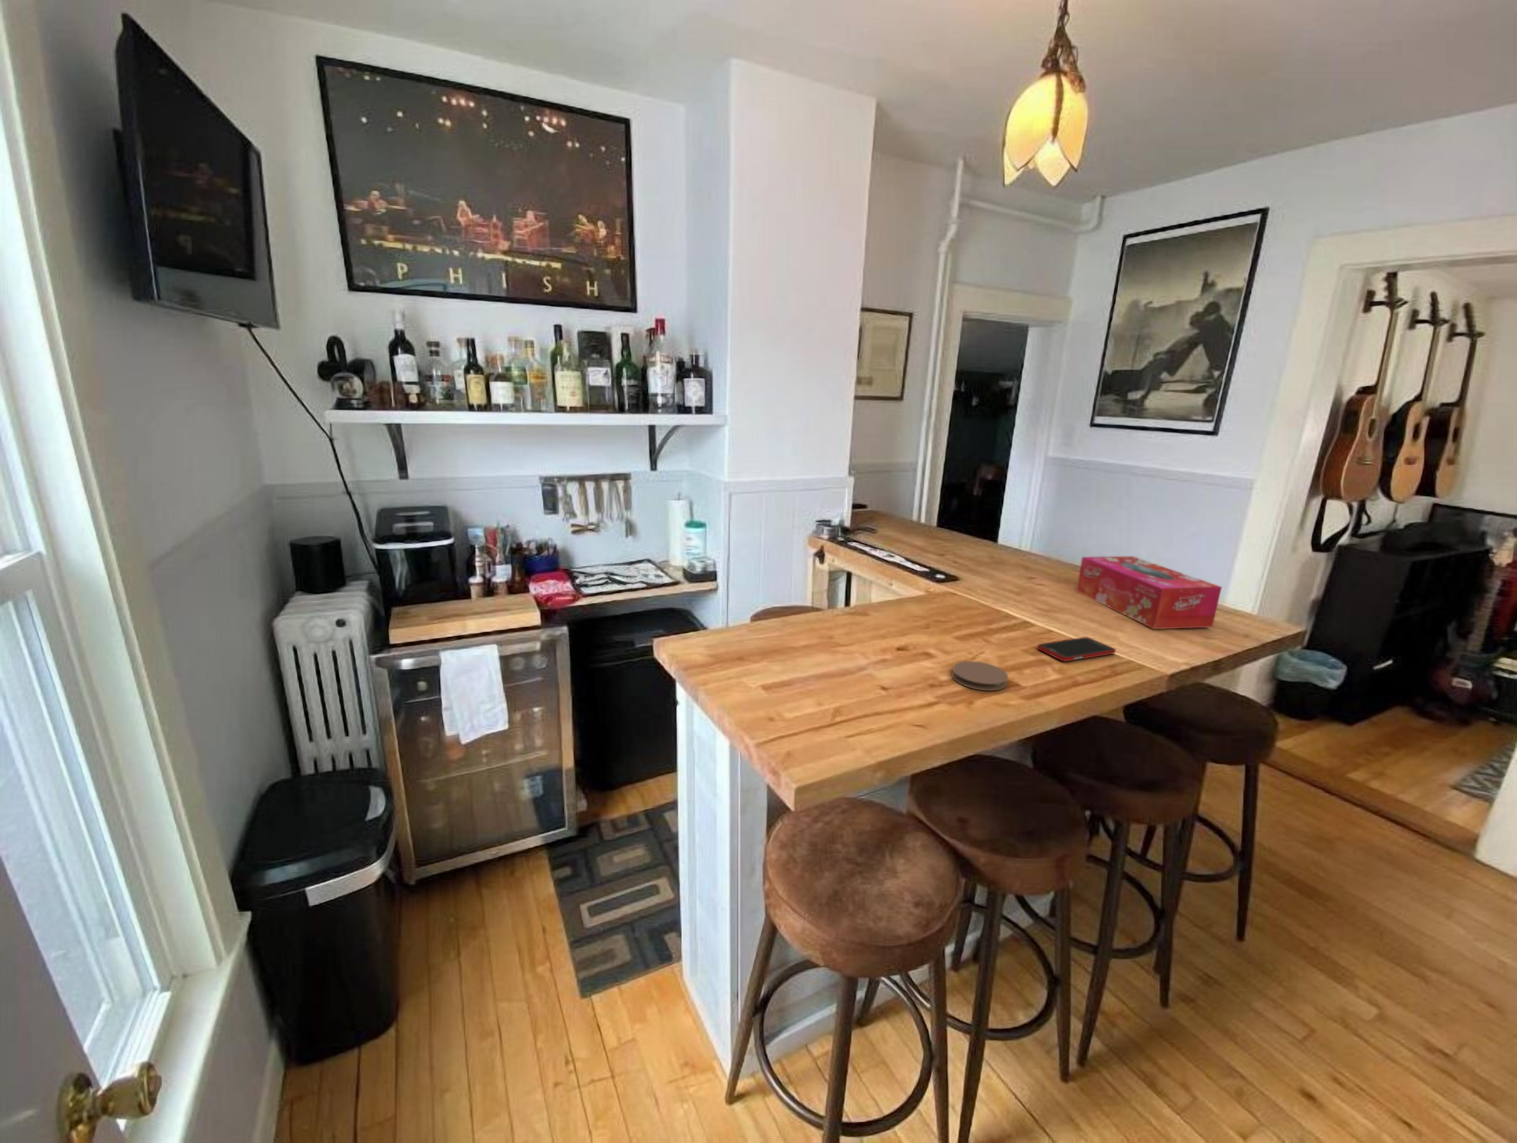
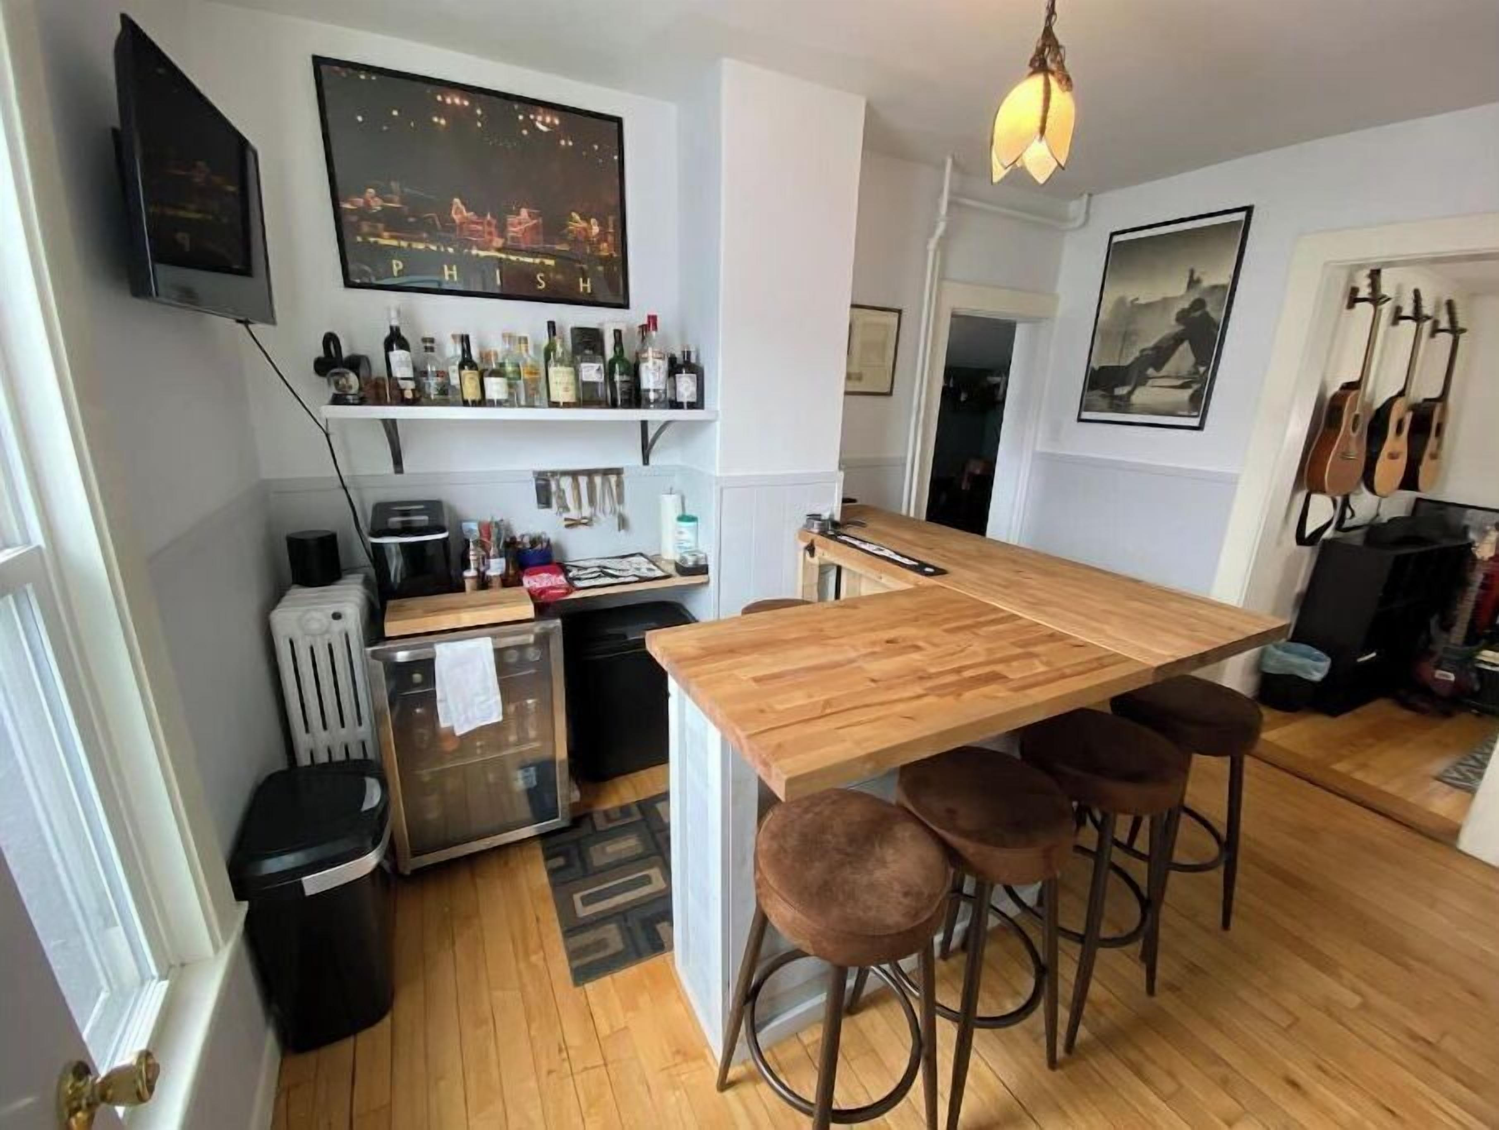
- cell phone (1076, 648)
- tissue box (1142, 590)
- coaster (979, 675)
